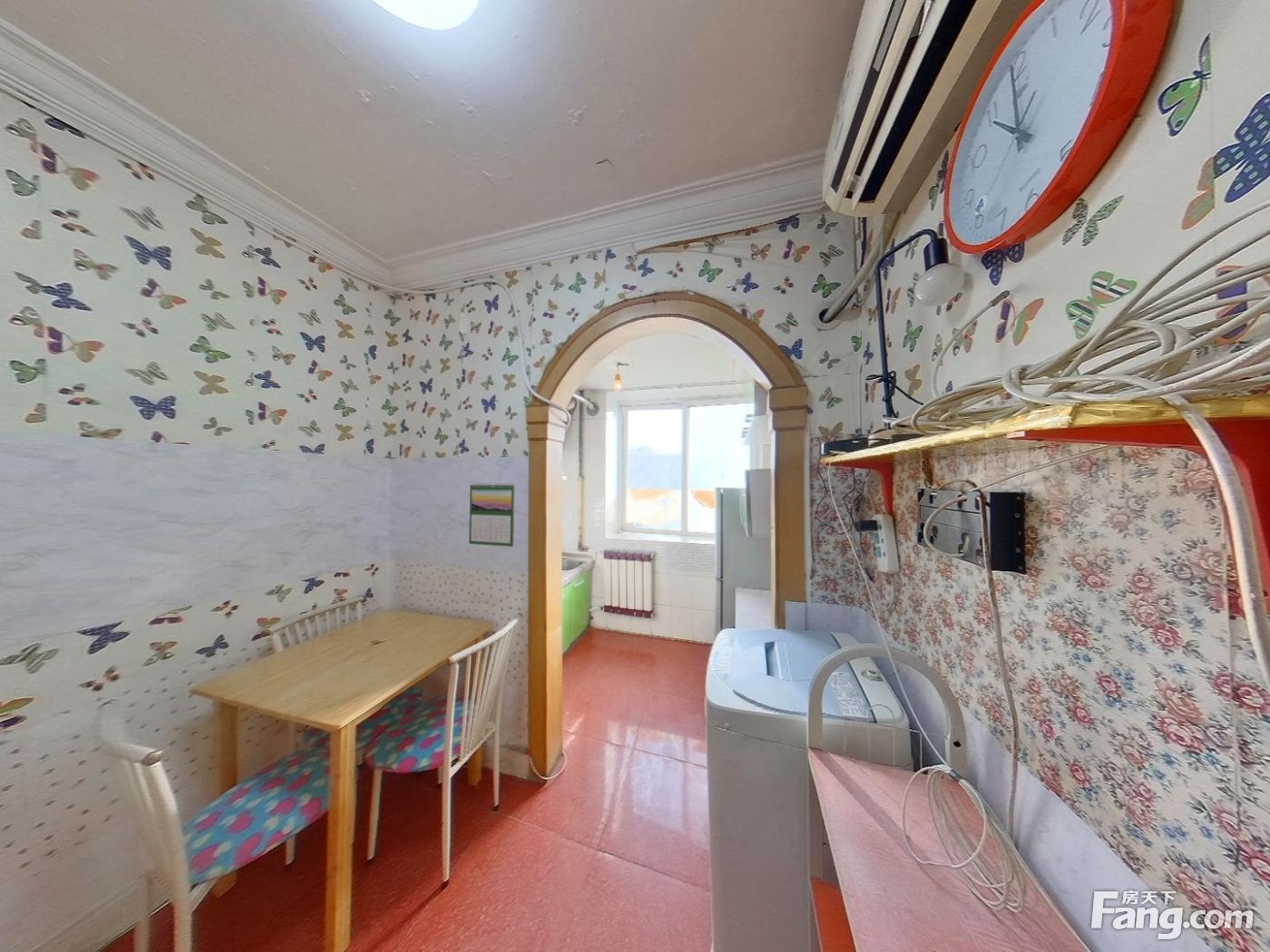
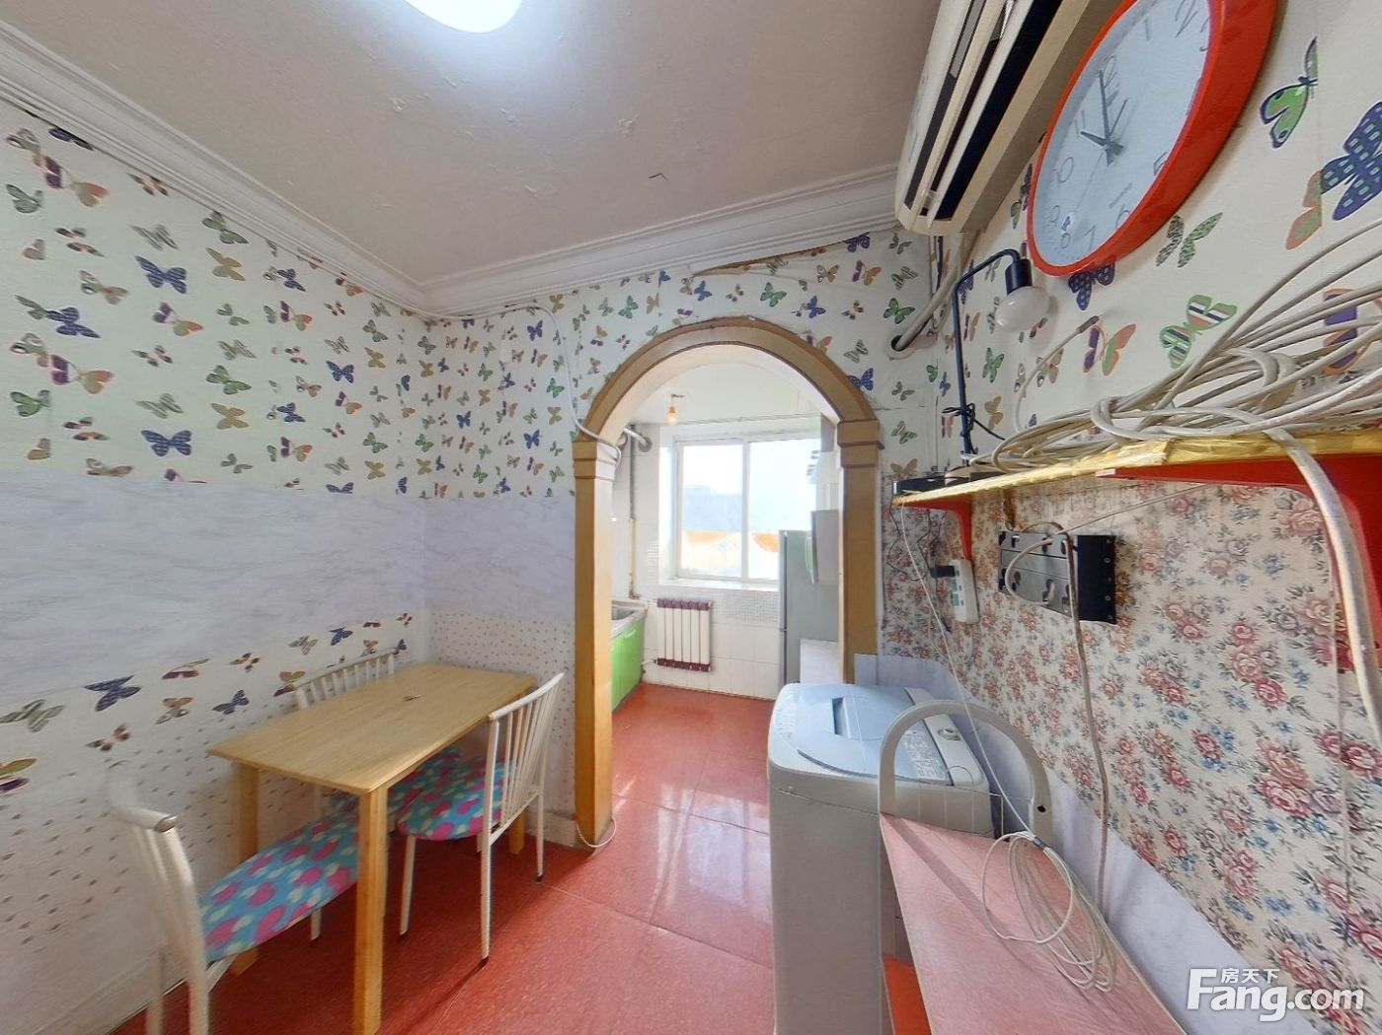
- calendar (491, 513)
